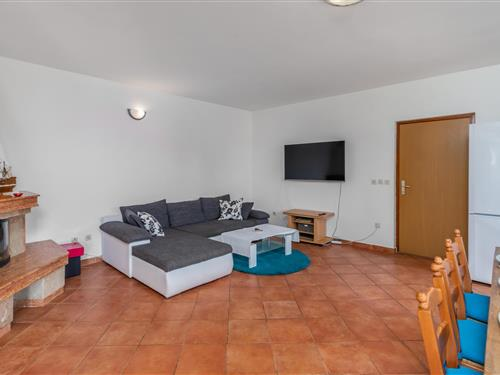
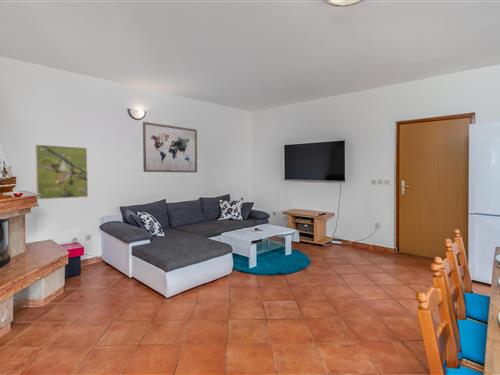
+ wall art (172, 149)
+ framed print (63, 172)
